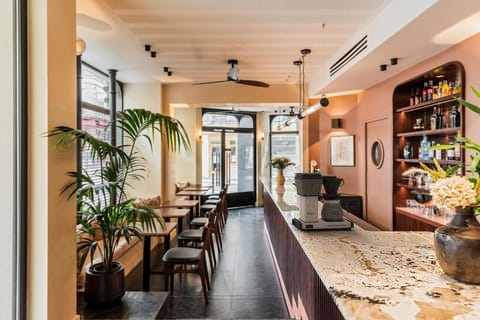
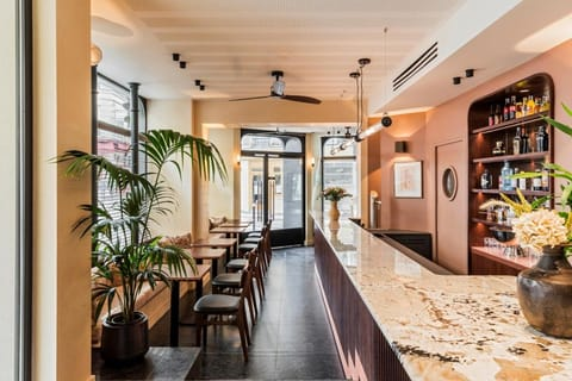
- coffee maker (324, 200)
